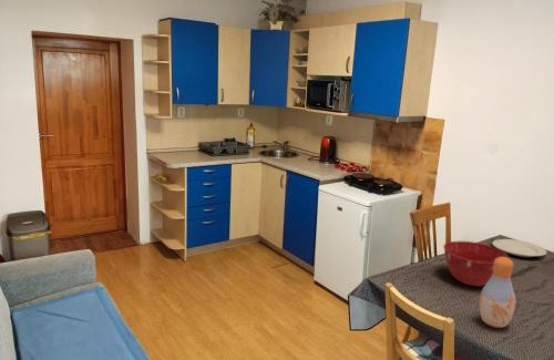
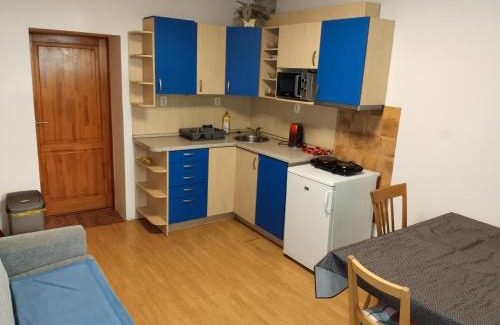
- chinaware (517, 248)
- vase (499, 290)
- mixing bowl (472, 265)
